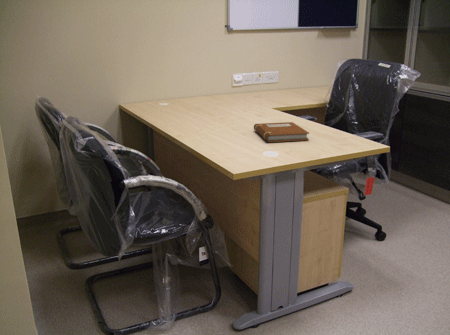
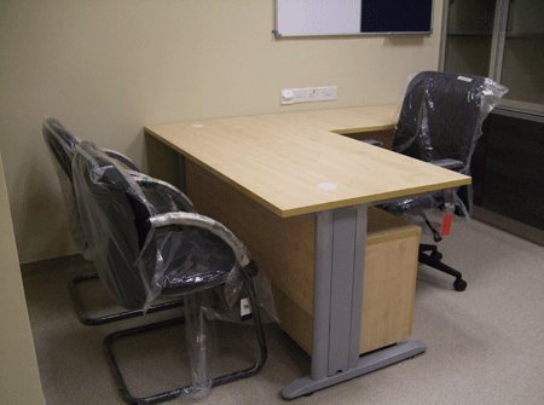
- notebook (279, 131)
